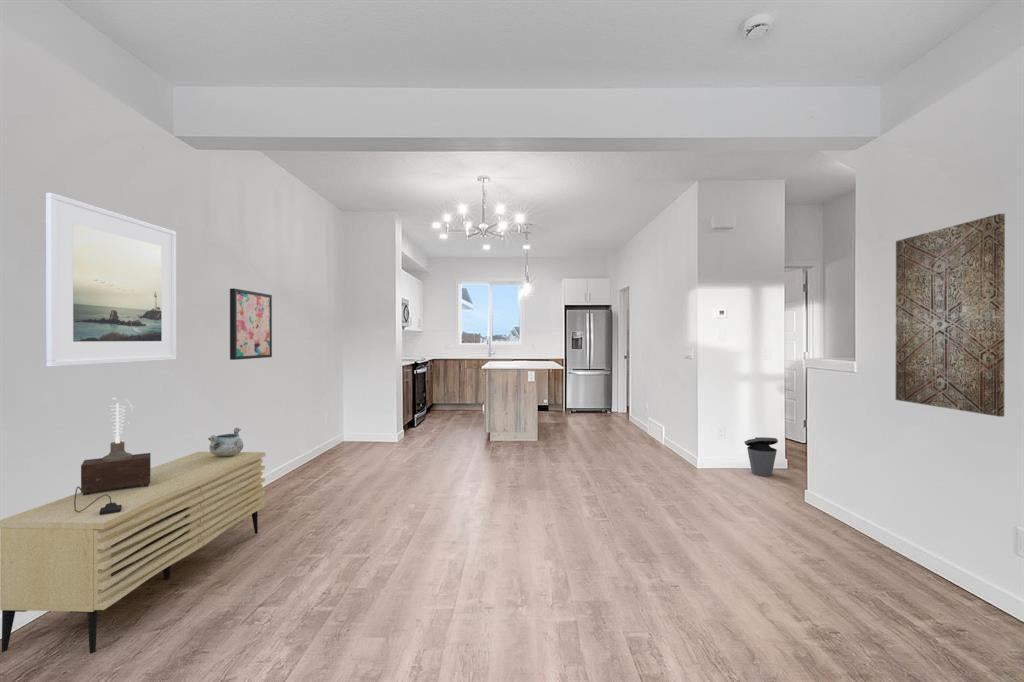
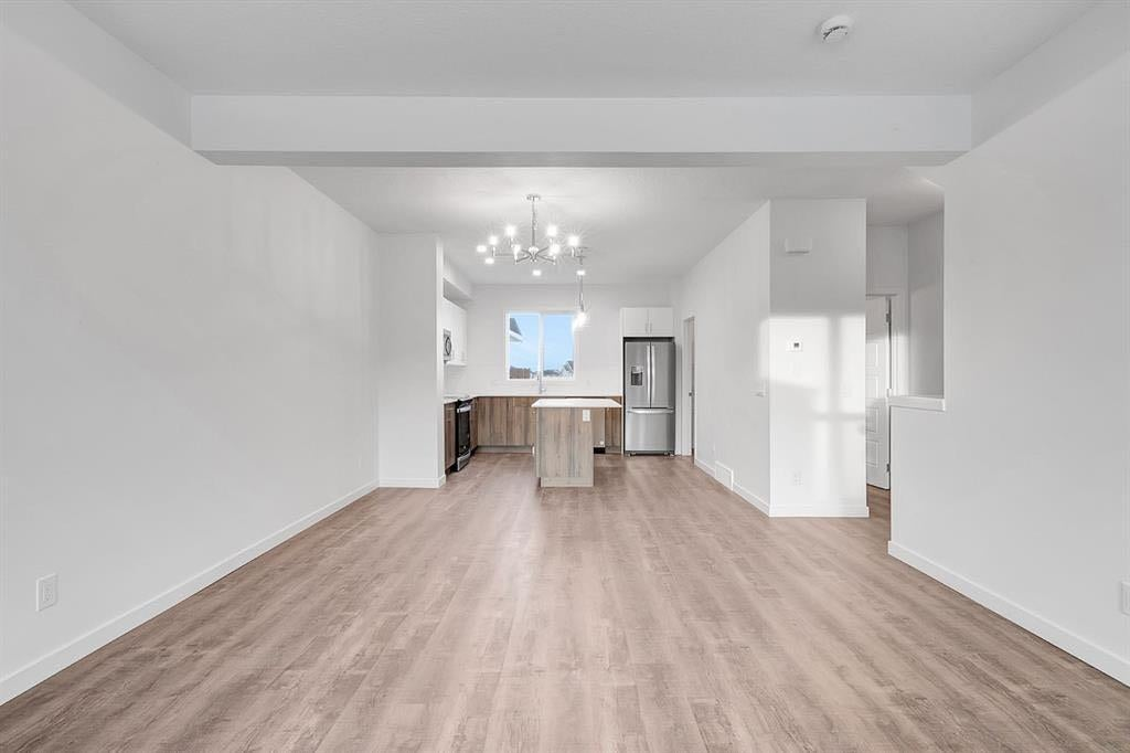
- table lamp (114, 449)
- wall art (252, 325)
- sideboard (162, 528)
- trash can (761, 454)
- decorative bowl (226, 443)
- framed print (121, 288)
- wall art (943, 318)
